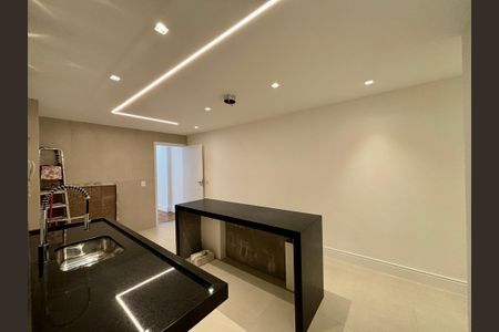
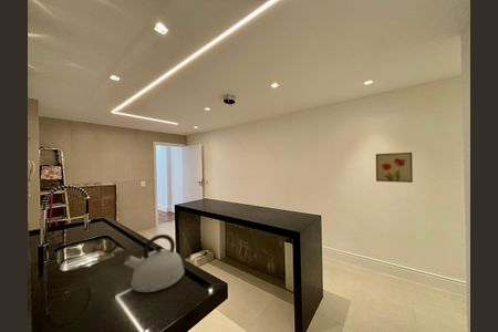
+ kettle (156, 256)
+ wall art (393, 167)
